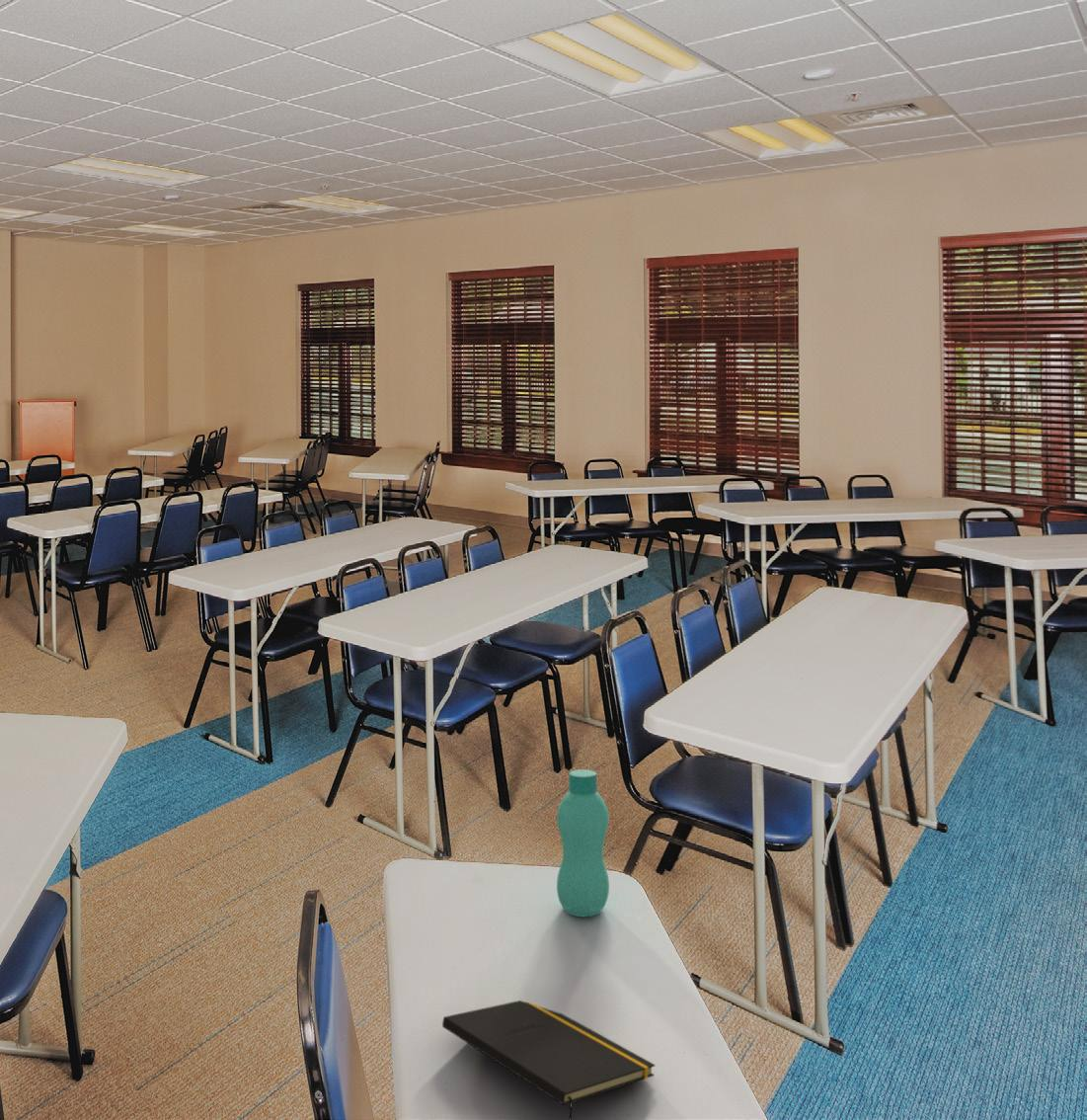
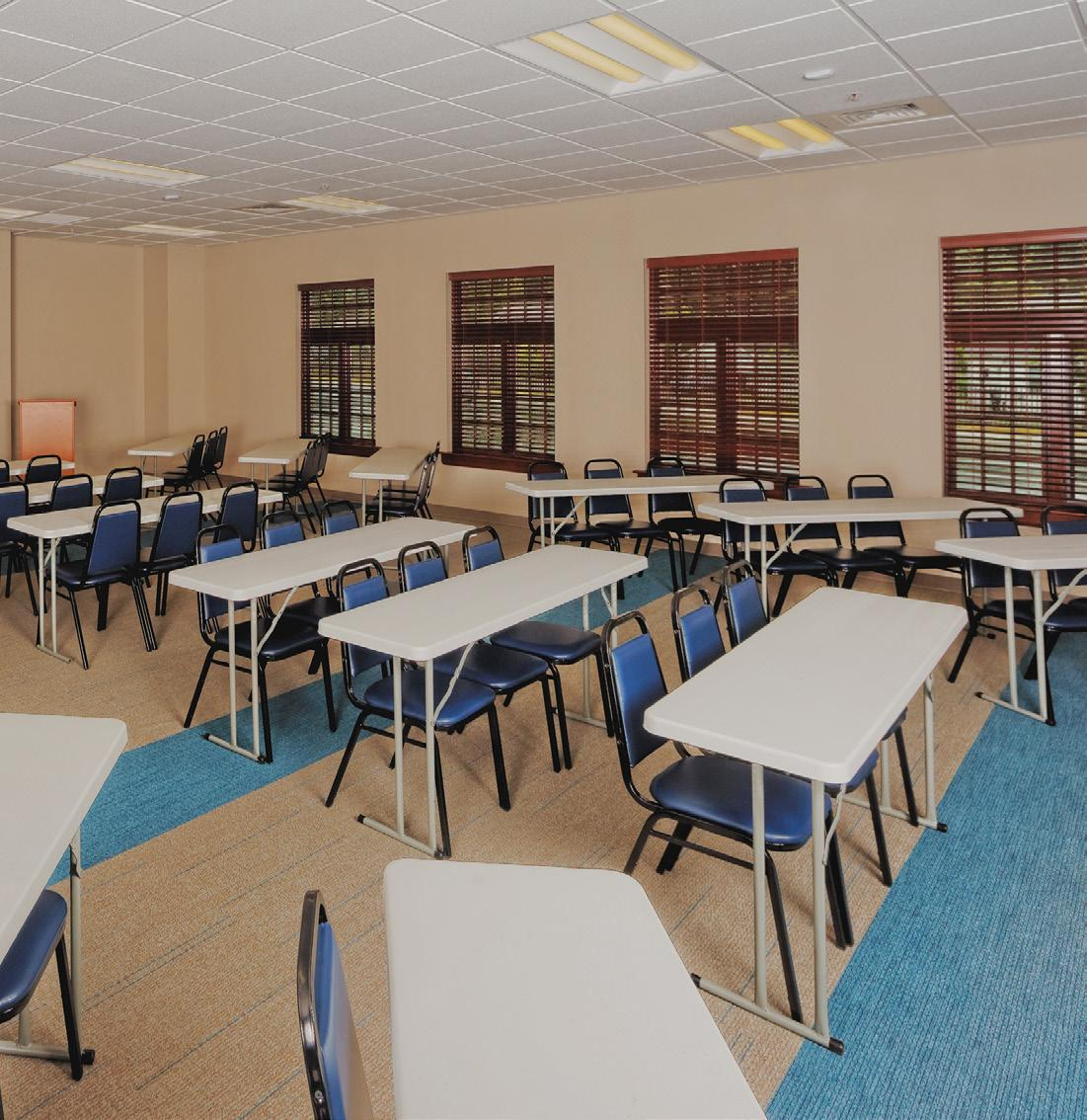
- bottle (582, 840)
- notepad (546, 1045)
